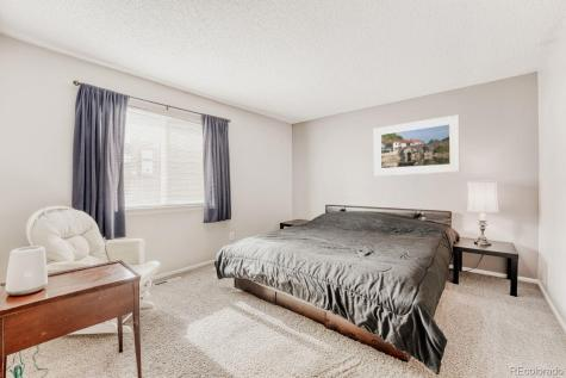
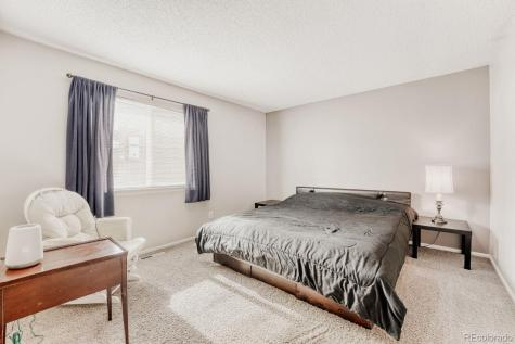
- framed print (412, 148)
